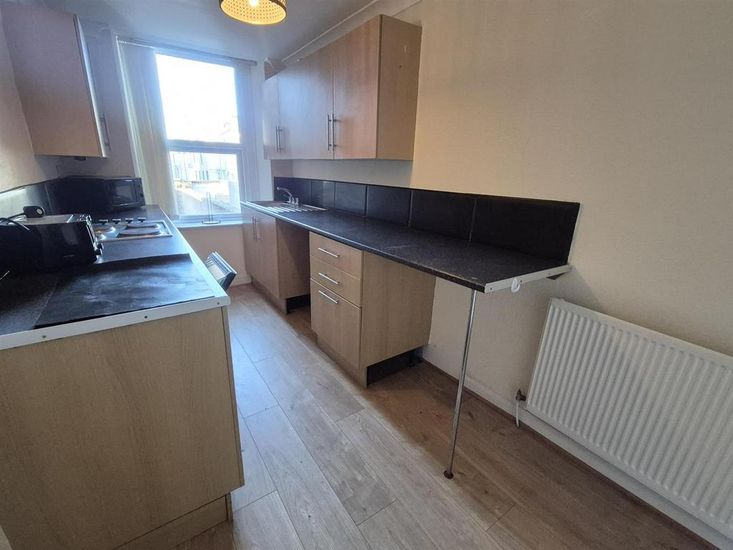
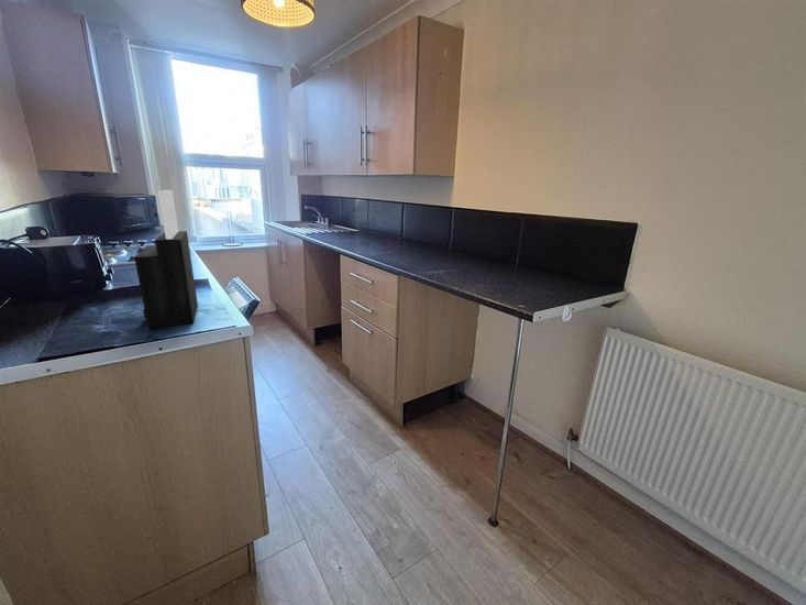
+ knife block (159, 256)
